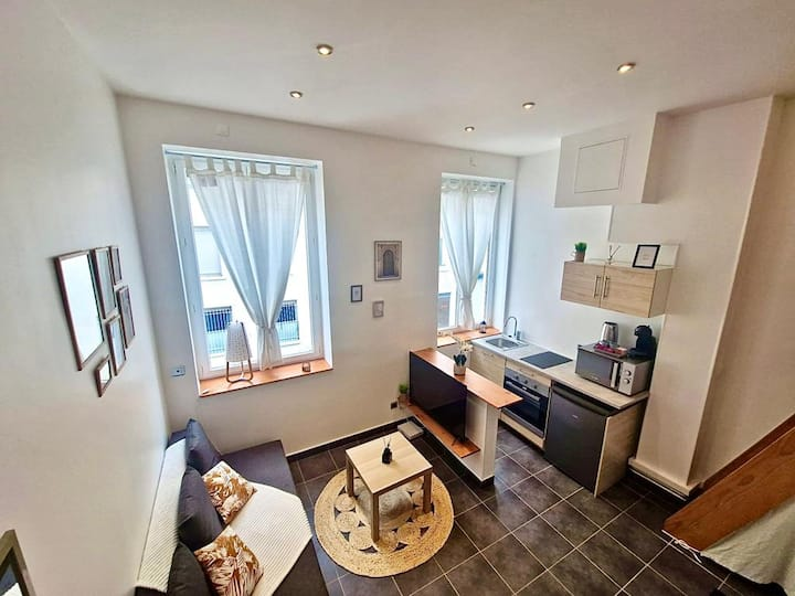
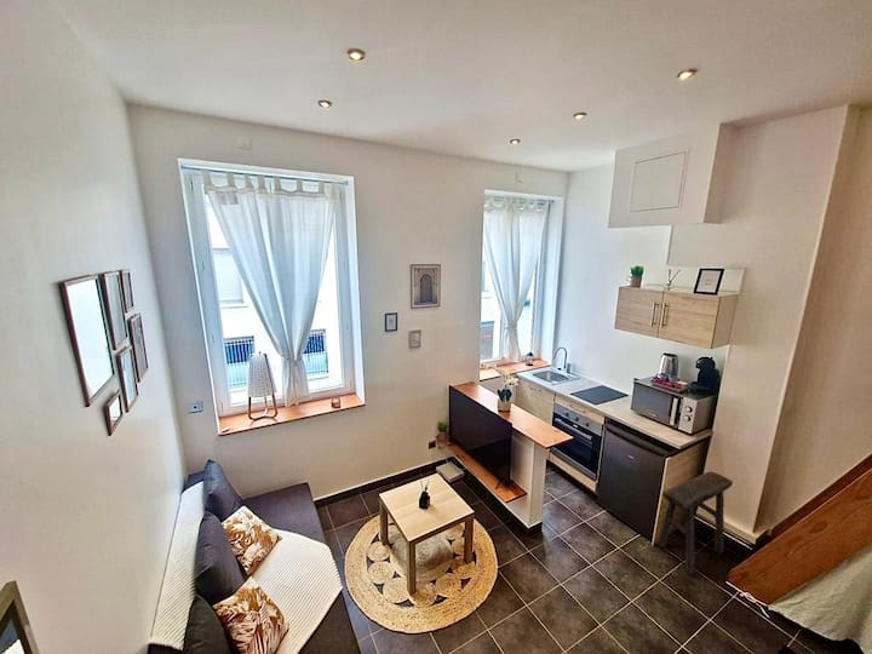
+ stool (693, 517)
